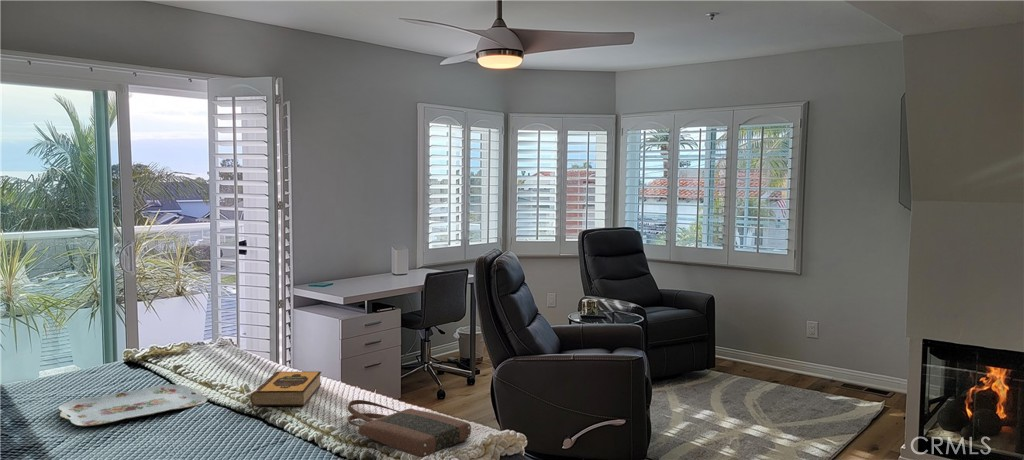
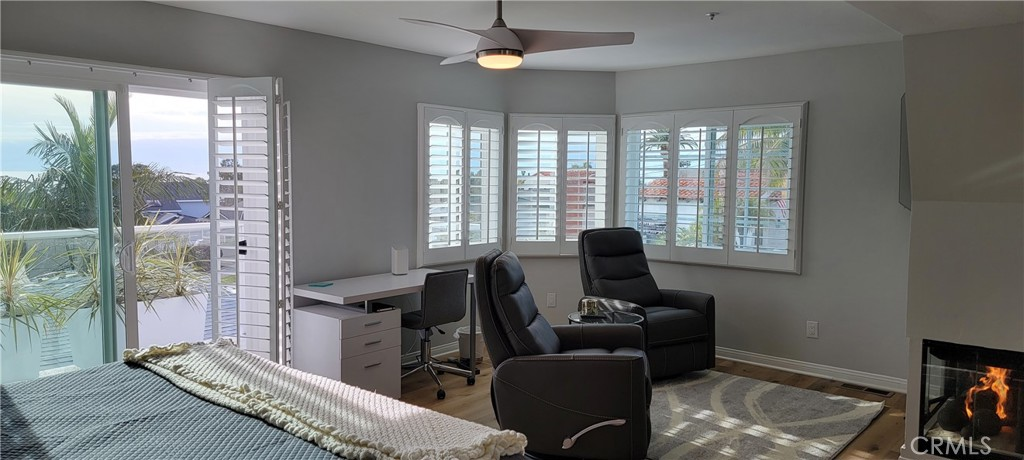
- serving tray (134, 404)
- tote bag (397, 423)
- hardback book (287, 387)
